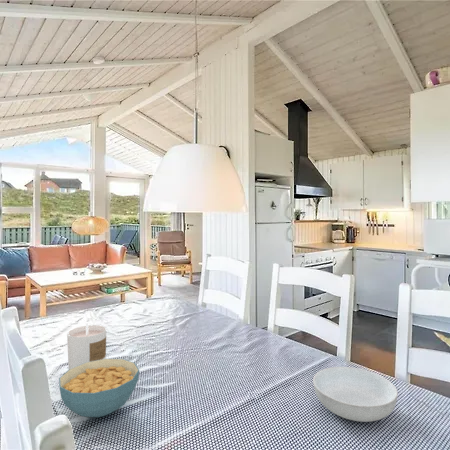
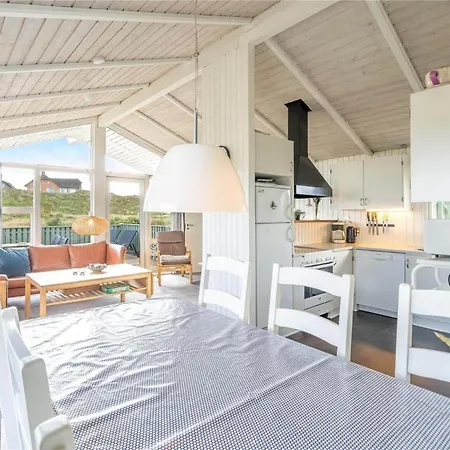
- cereal bowl (100, 392)
- serving bowl (353, 396)
- candle (87, 345)
